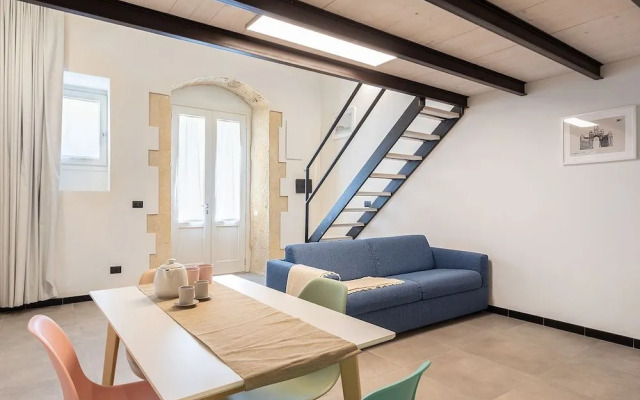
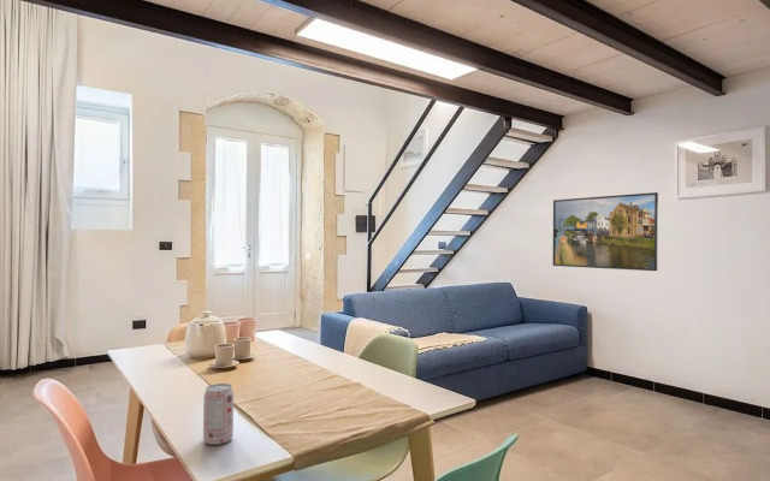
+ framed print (600, 232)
+ beverage can (218, 412)
